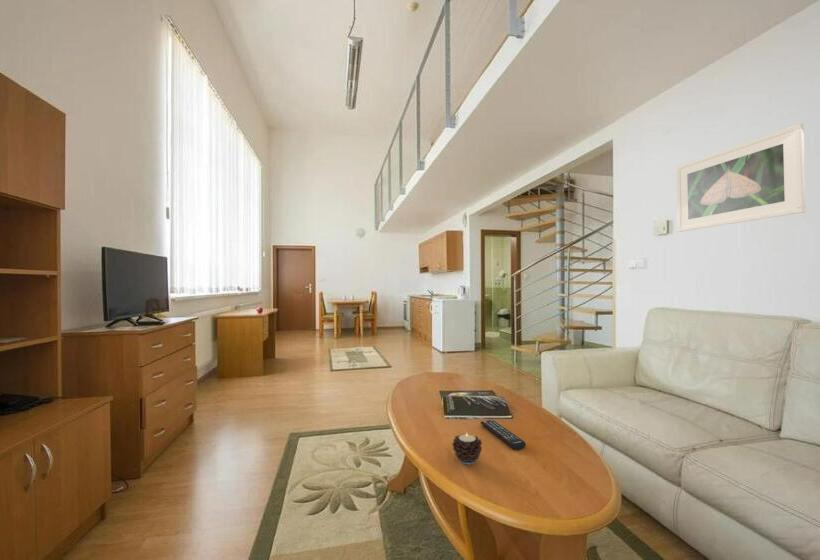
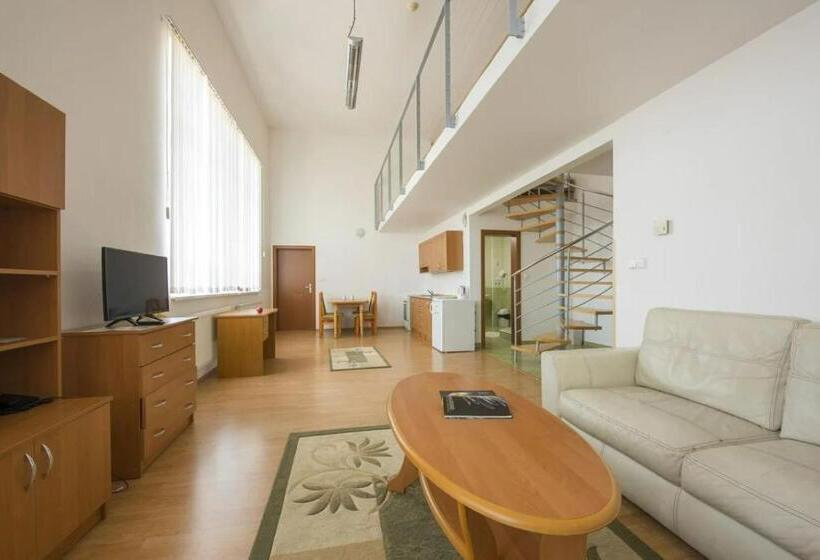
- candle (467, 446)
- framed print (730, 186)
- remote control (501, 433)
